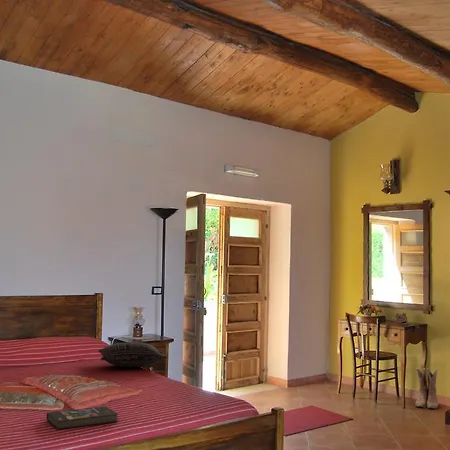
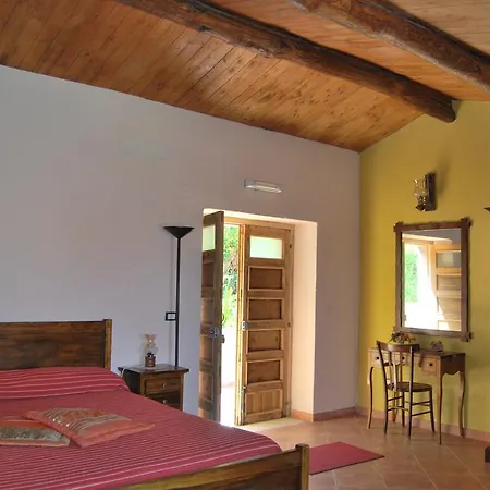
- boots (426, 387)
- book (82, 416)
- pillow (130, 354)
